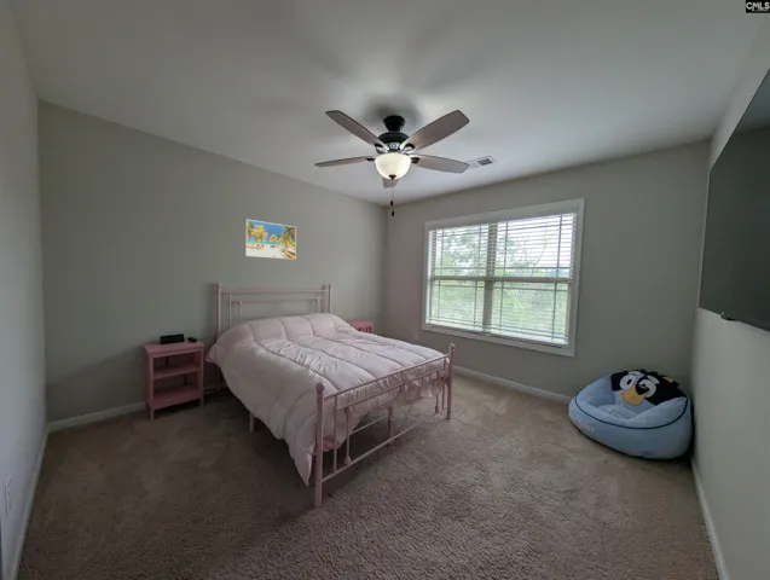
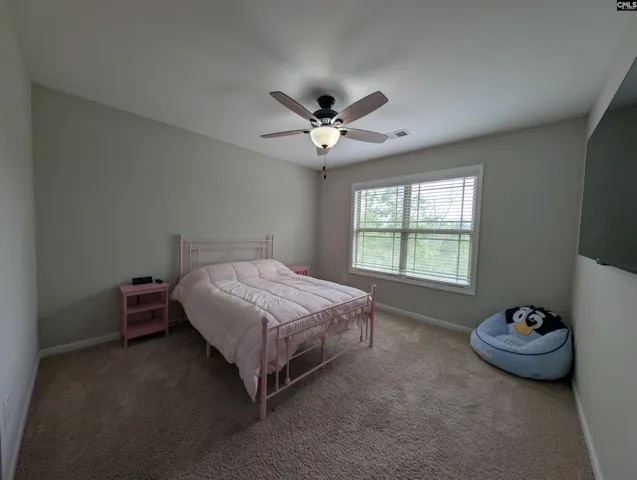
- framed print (272, 240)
